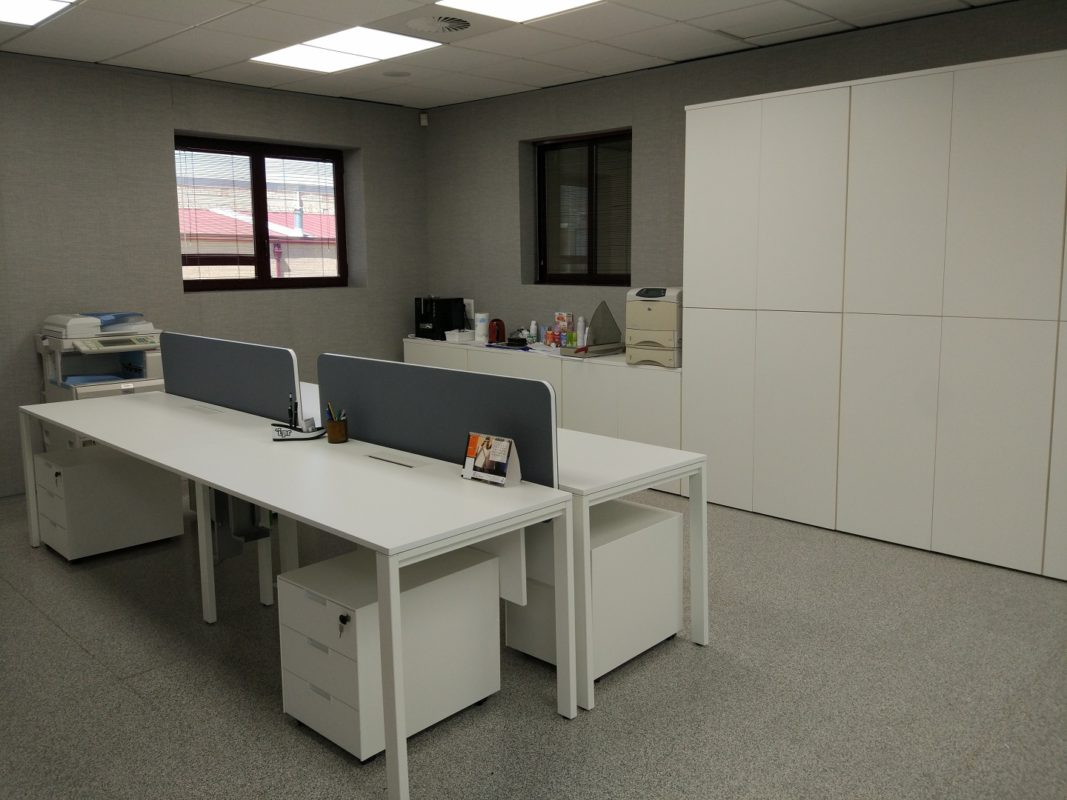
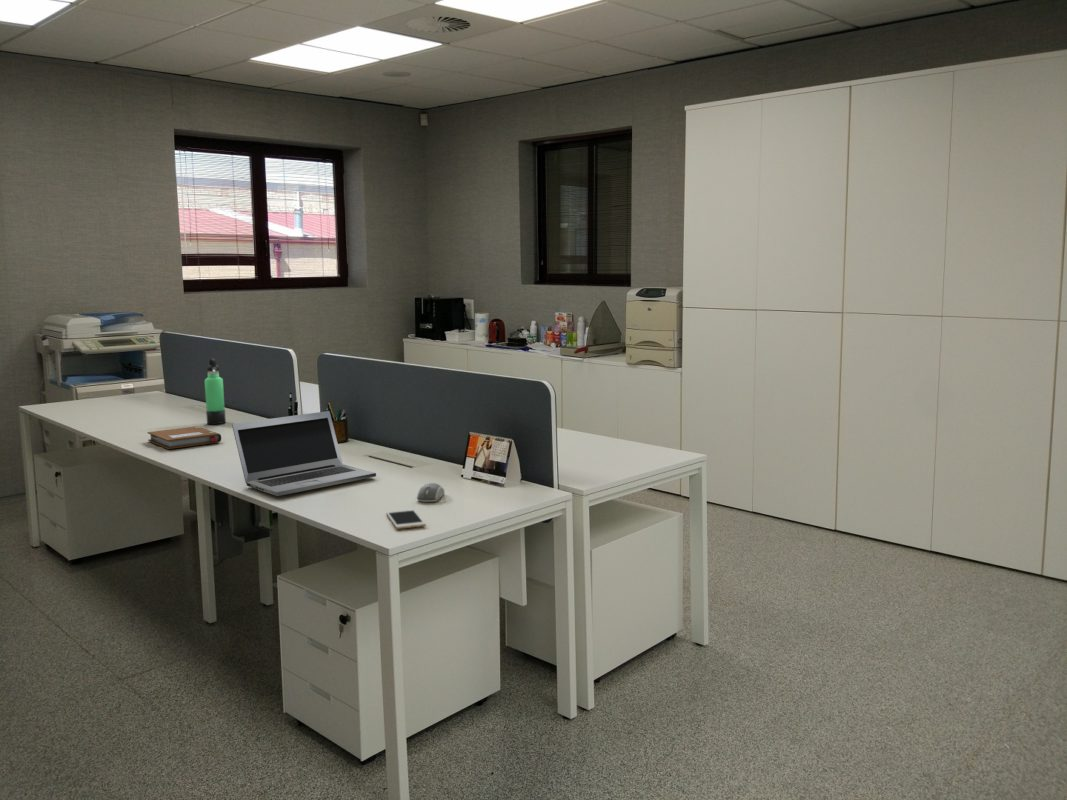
+ notebook (185, 437)
+ computer mouse (431, 490)
+ thermos bottle (214, 390)
+ laptop (304, 451)
+ cell phone (405, 518)
